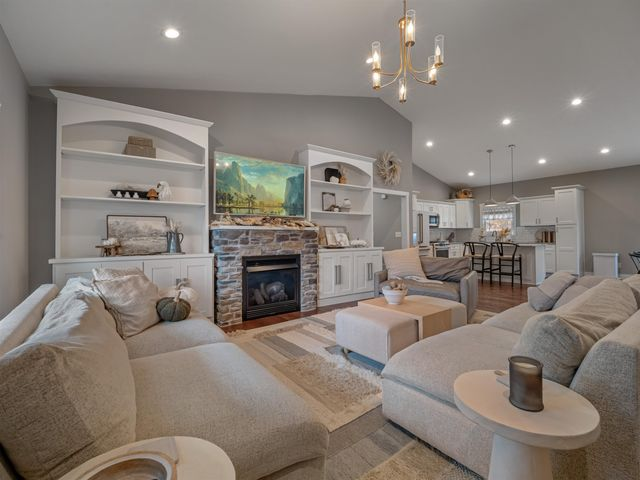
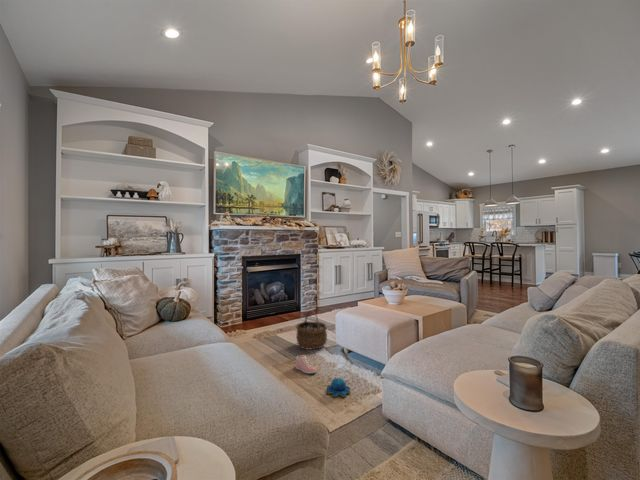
+ sneaker (305, 363)
+ plush toy (338, 385)
+ wicker basket (311, 329)
